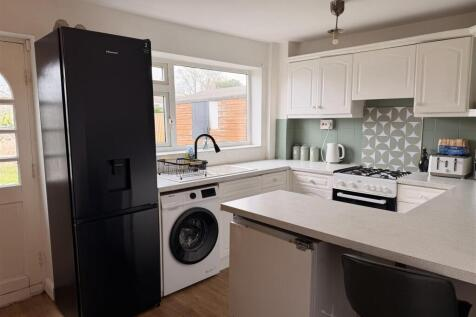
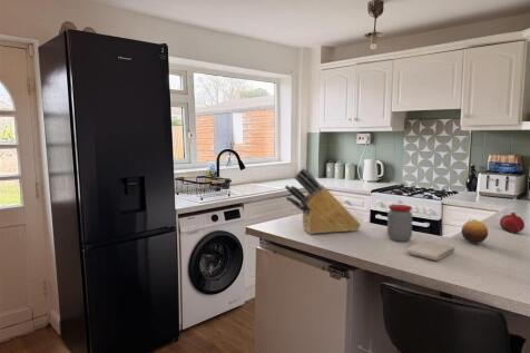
+ fruit (474, 232)
+ fruit (512, 222)
+ washcloth (431, 249)
+ knife block (322, 198)
+ jar (399, 222)
